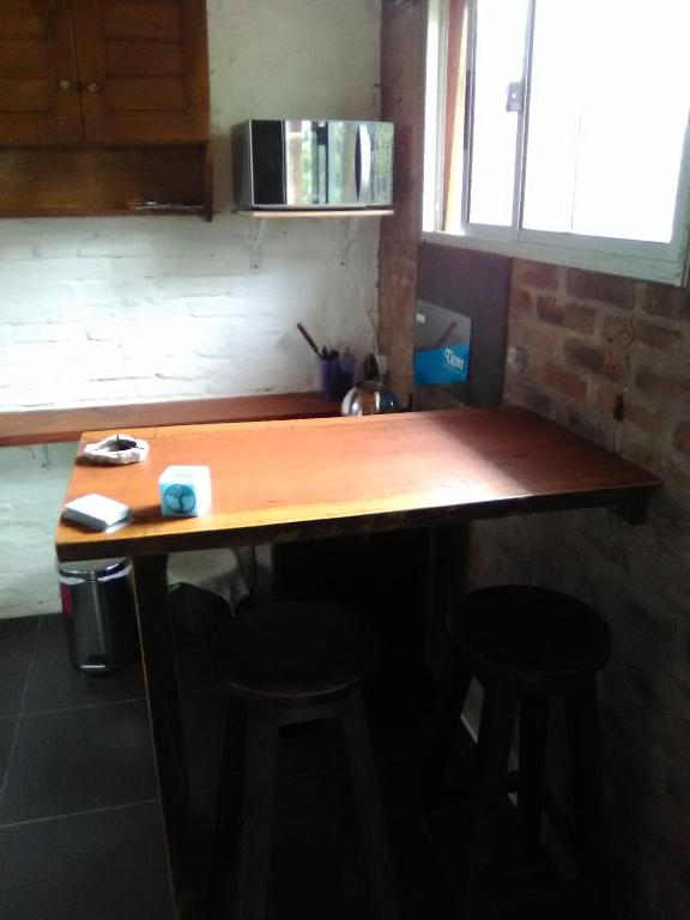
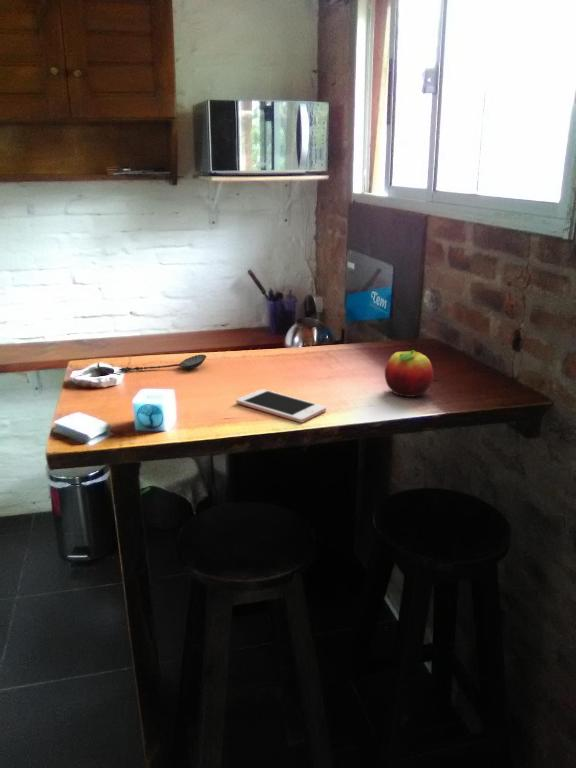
+ fruit (408, 371)
+ spoon (163, 366)
+ cell phone (280, 405)
